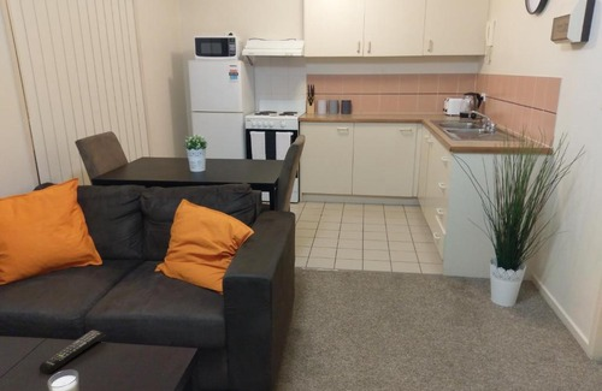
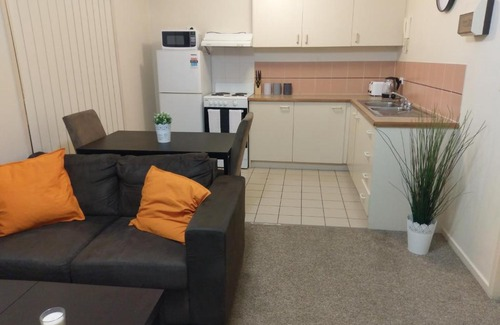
- remote control (75, 349)
